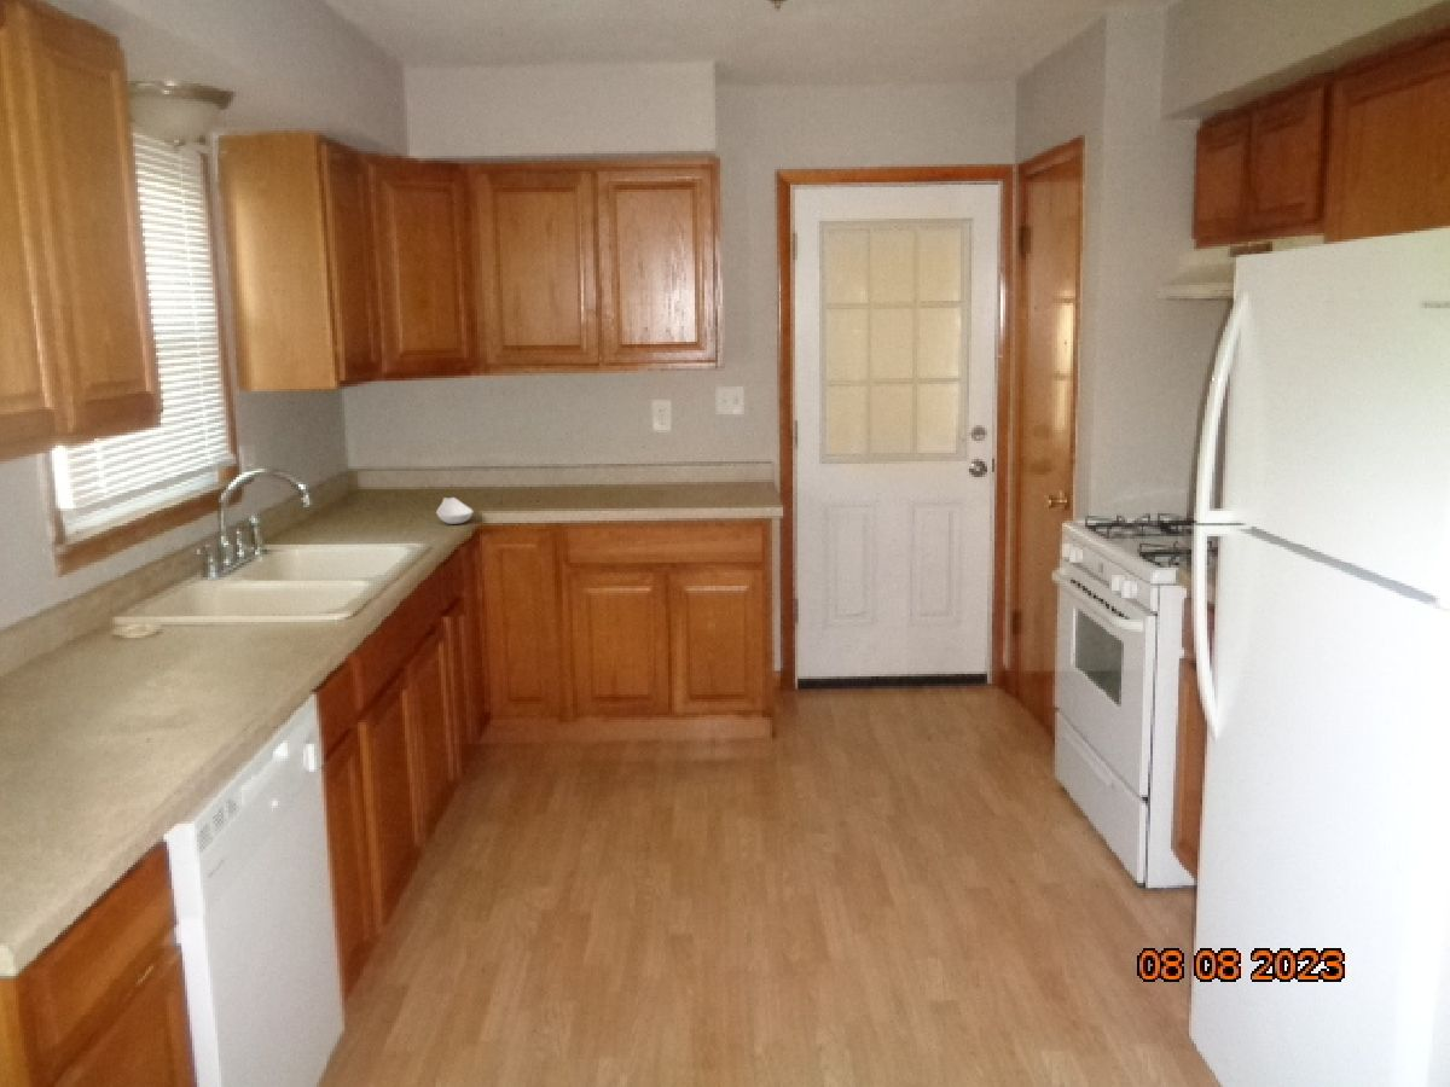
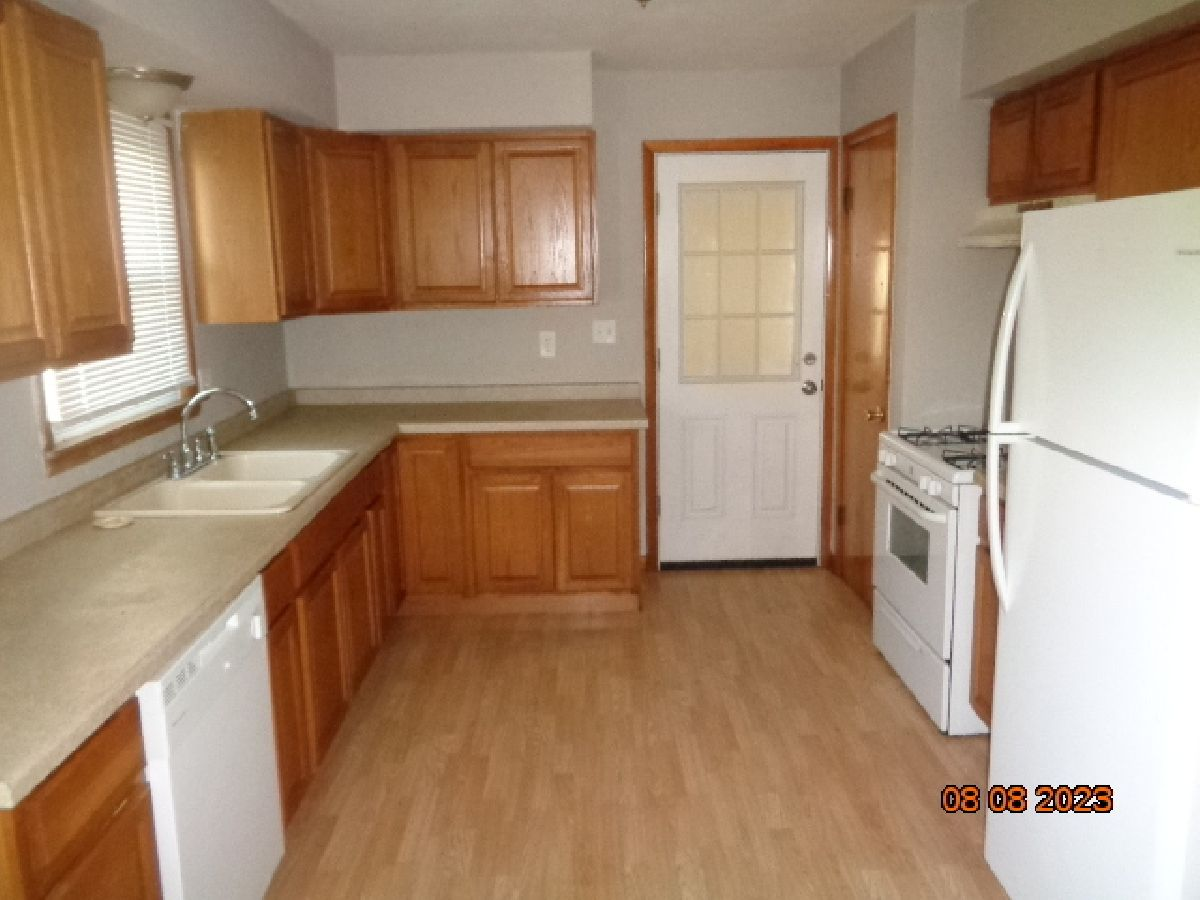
- spoon rest (451, 510)
